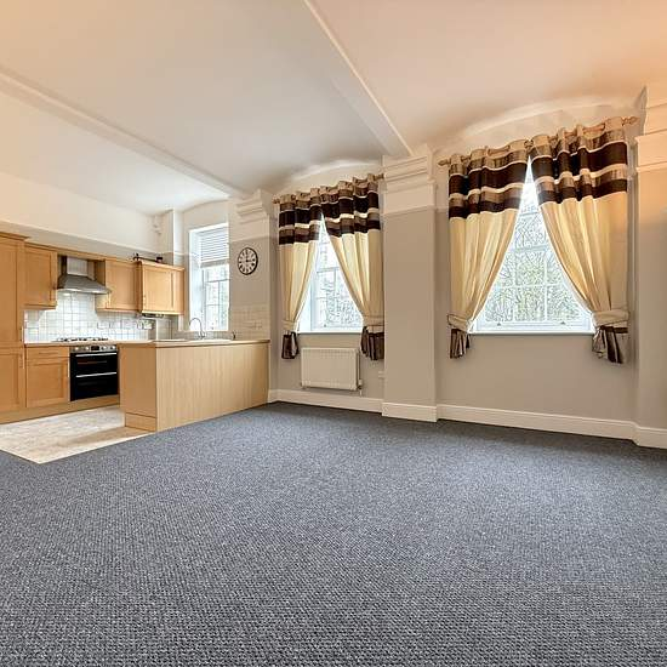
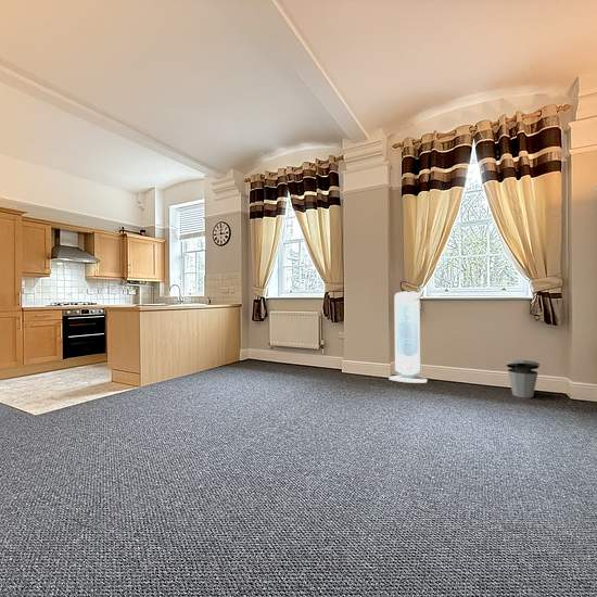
+ air purifier (407, 335)
+ trash can (522, 376)
